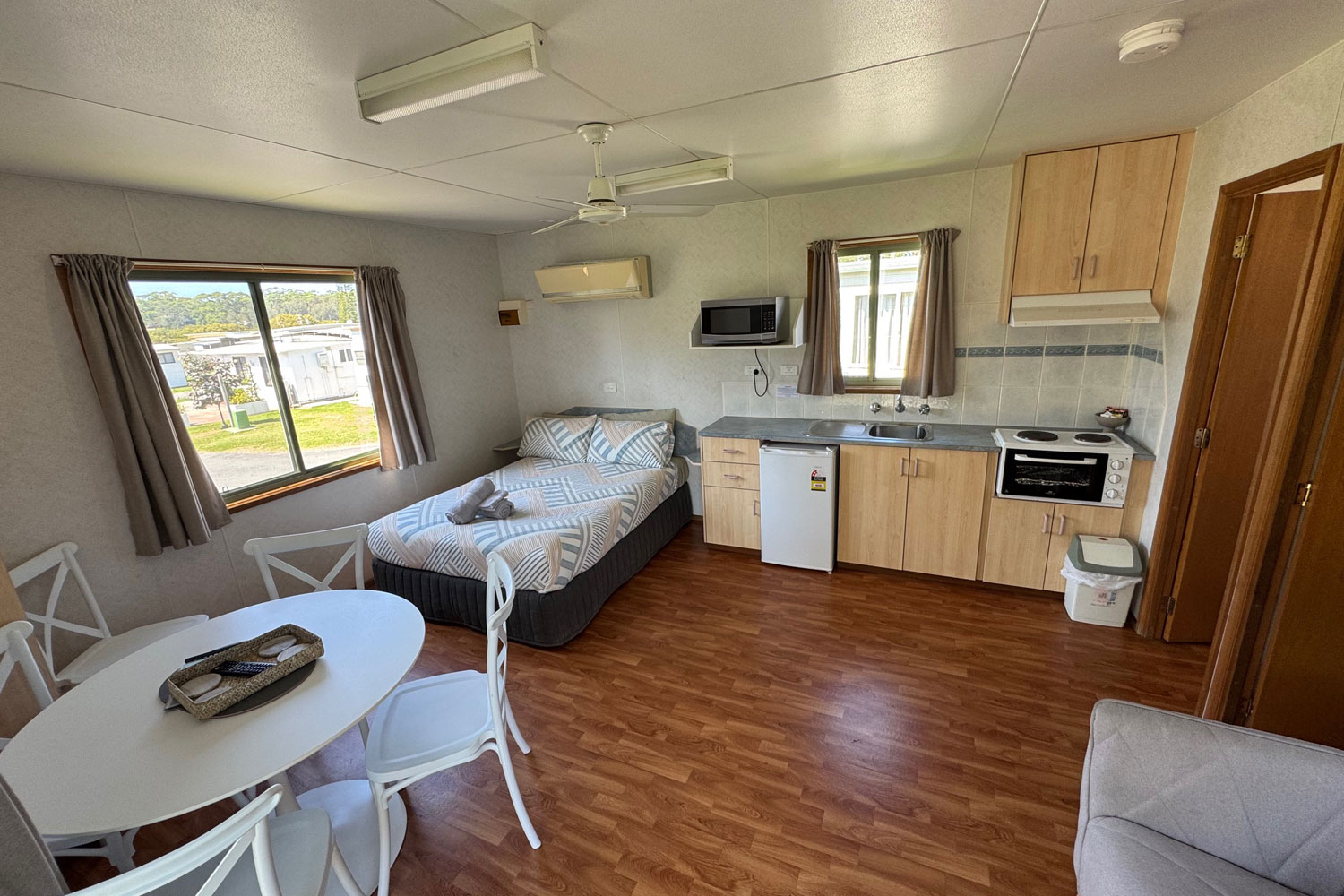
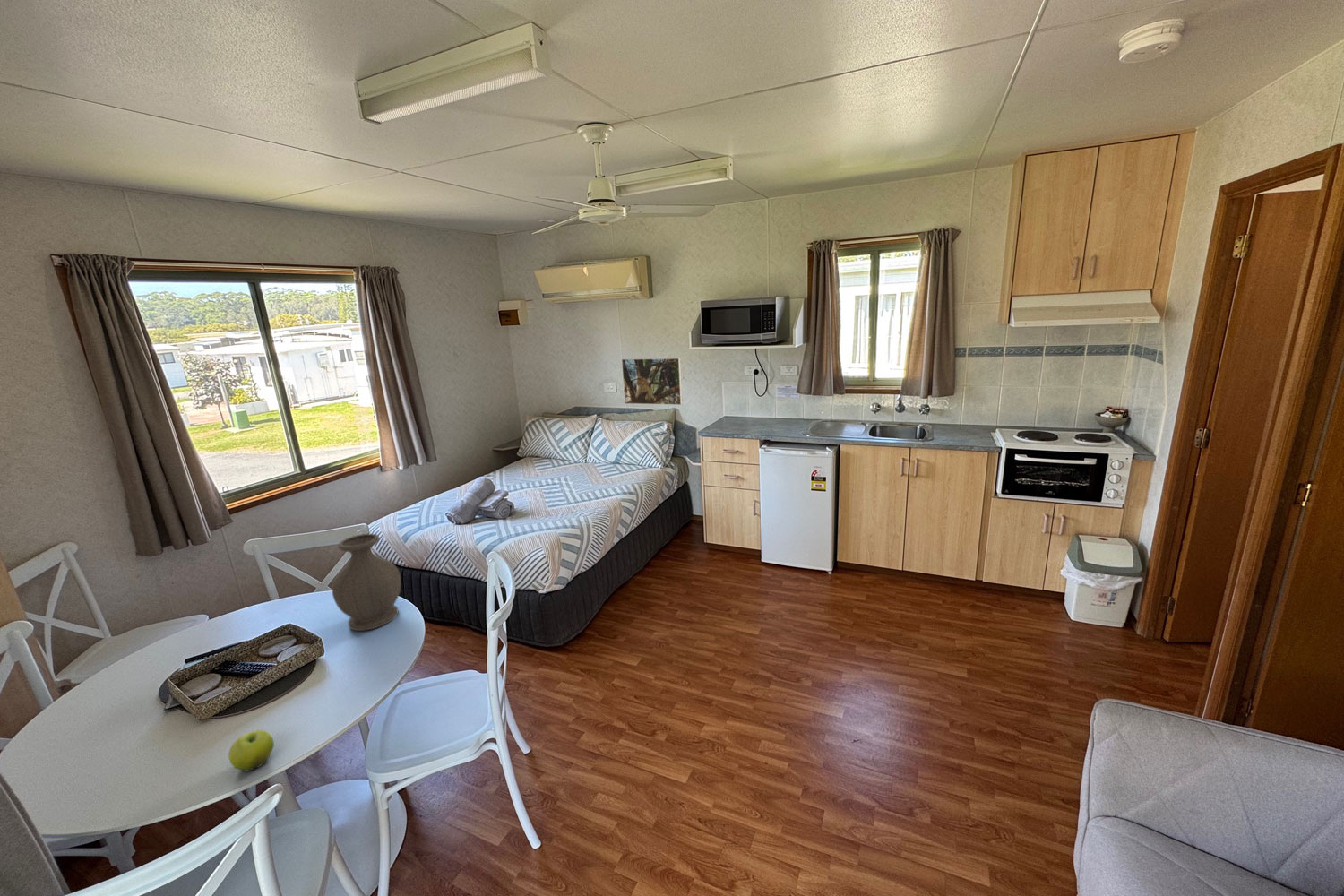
+ vase (366, 580)
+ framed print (651, 381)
+ fruit (251, 749)
